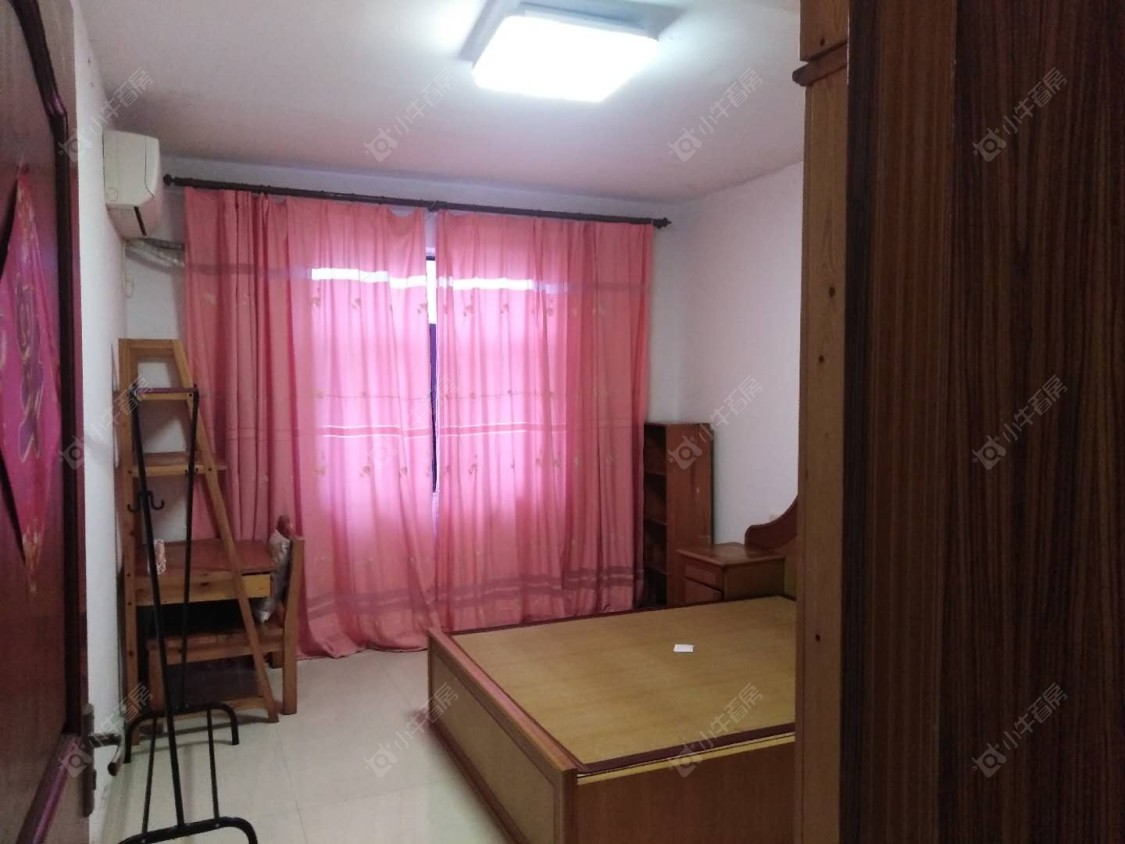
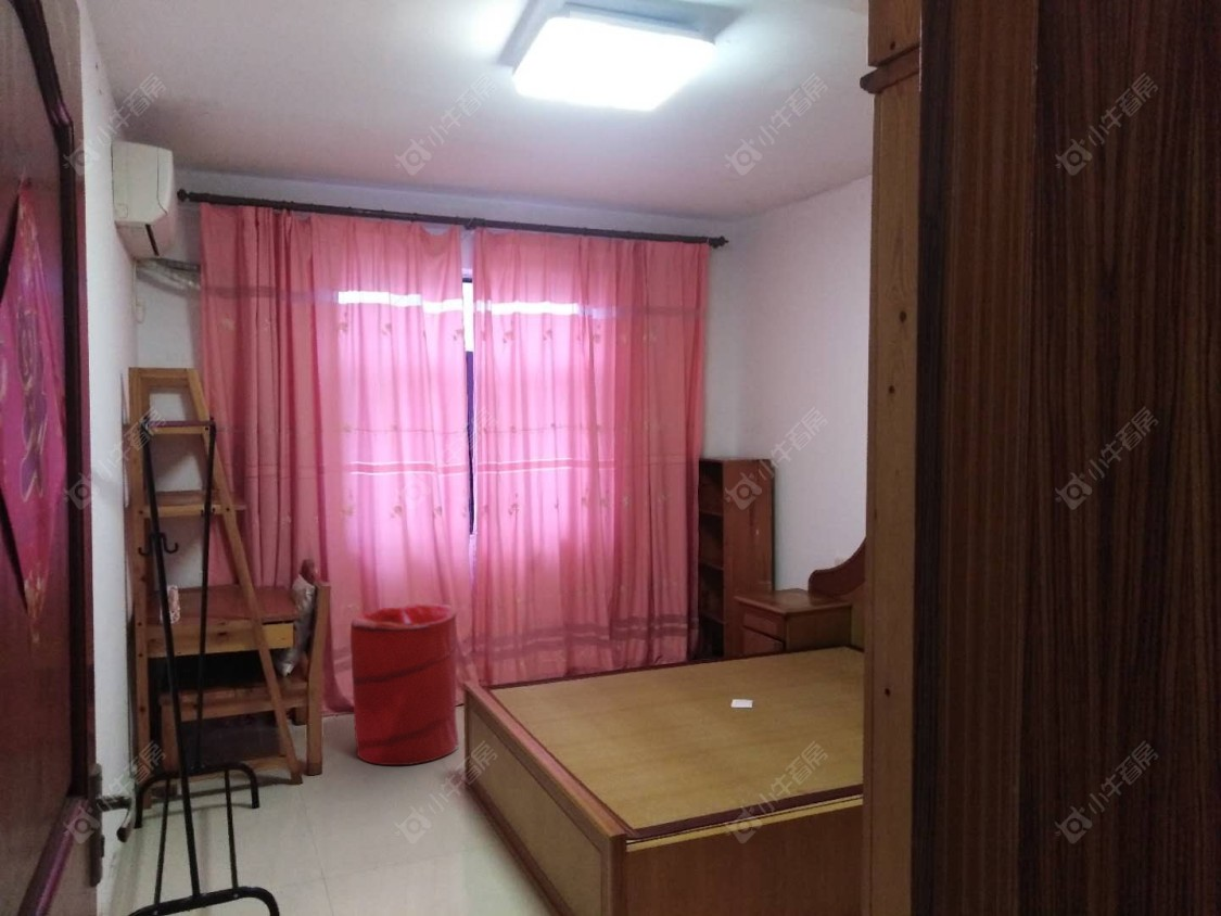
+ laundry hamper (404, 677)
